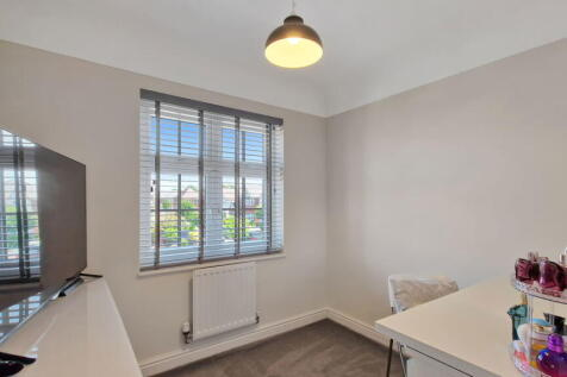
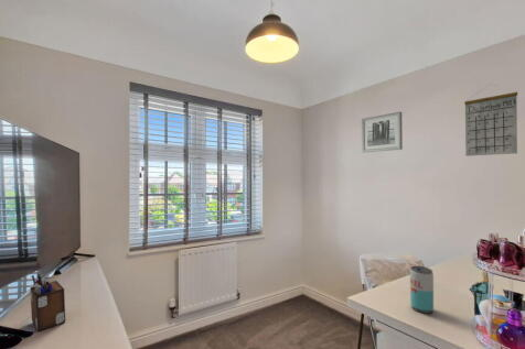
+ calendar (490, 119)
+ beverage can (421, 288)
+ desk organizer (47, 297)
+ wall art (381, 133)
